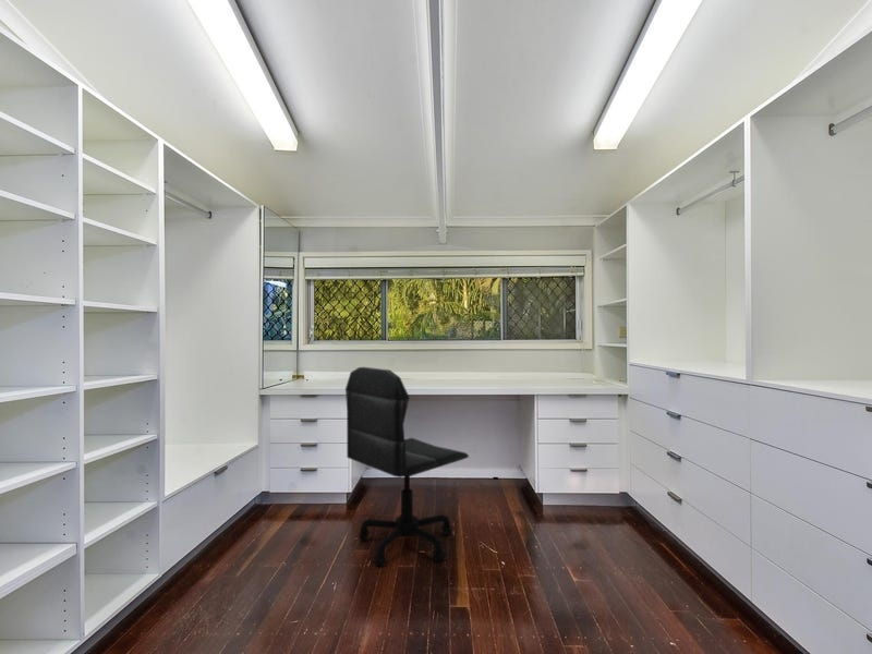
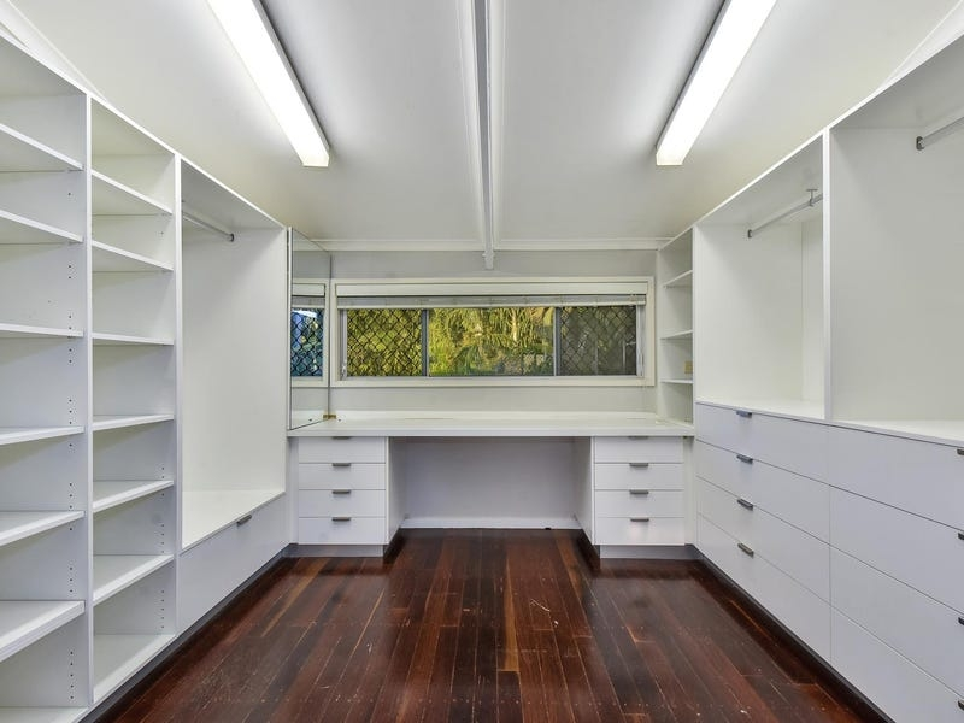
- office chair (409, 455)
